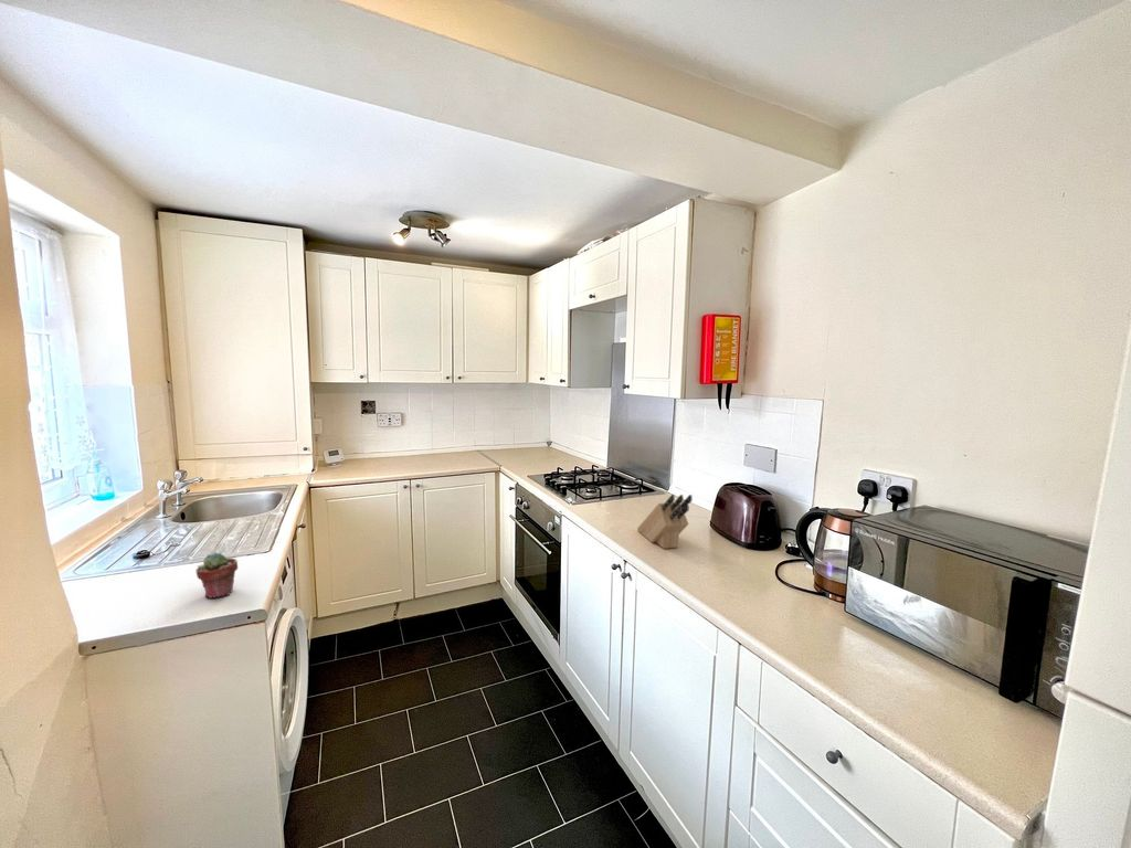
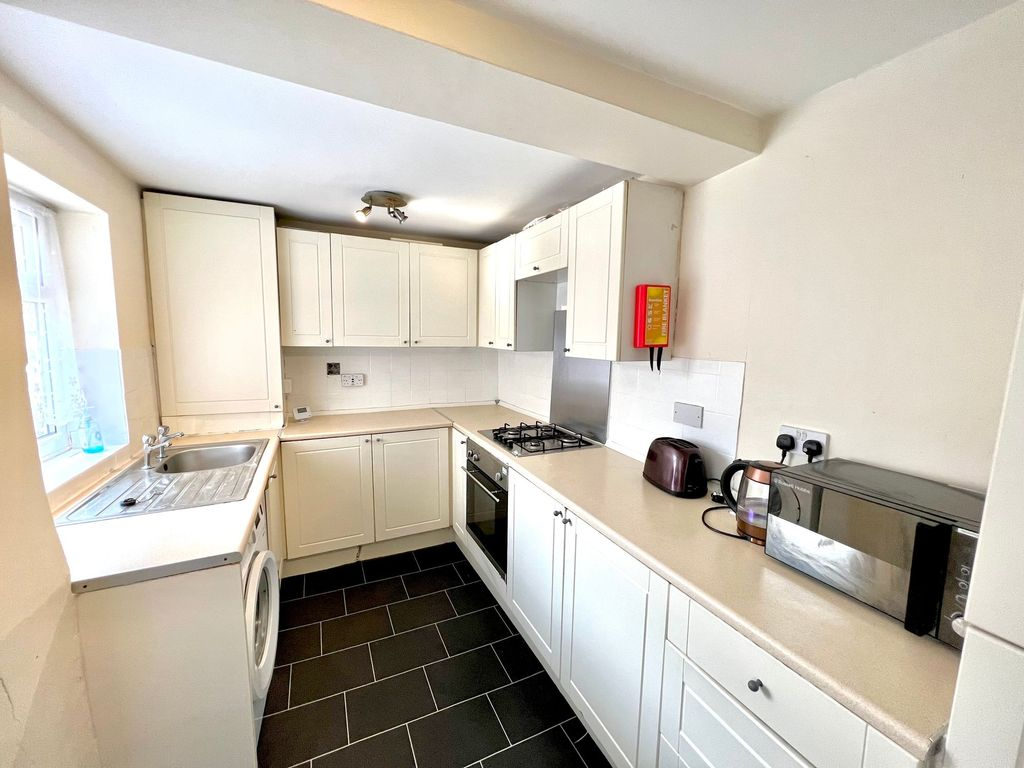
- potted succulent (218, 572)
- knife block (664, 513)
